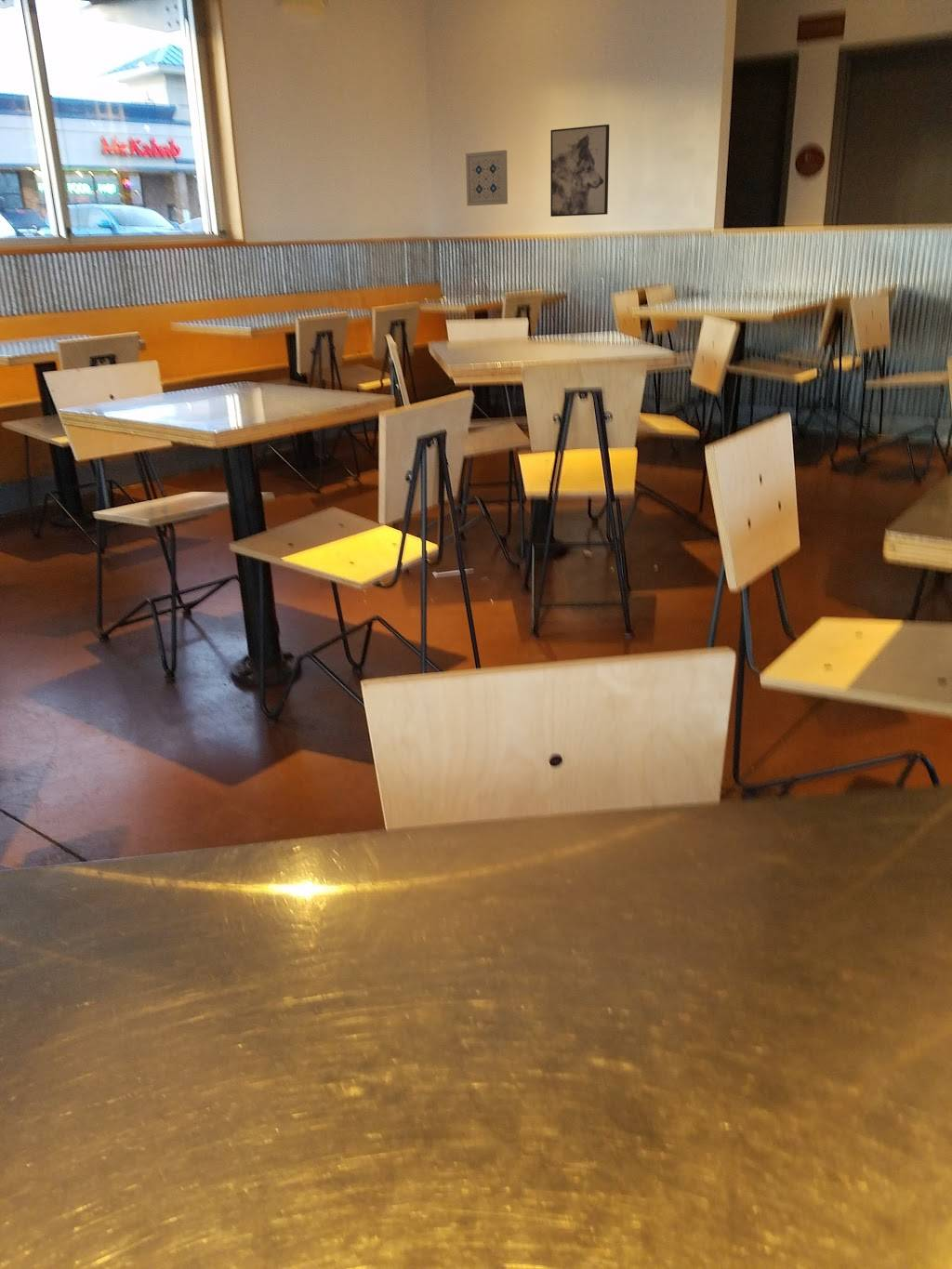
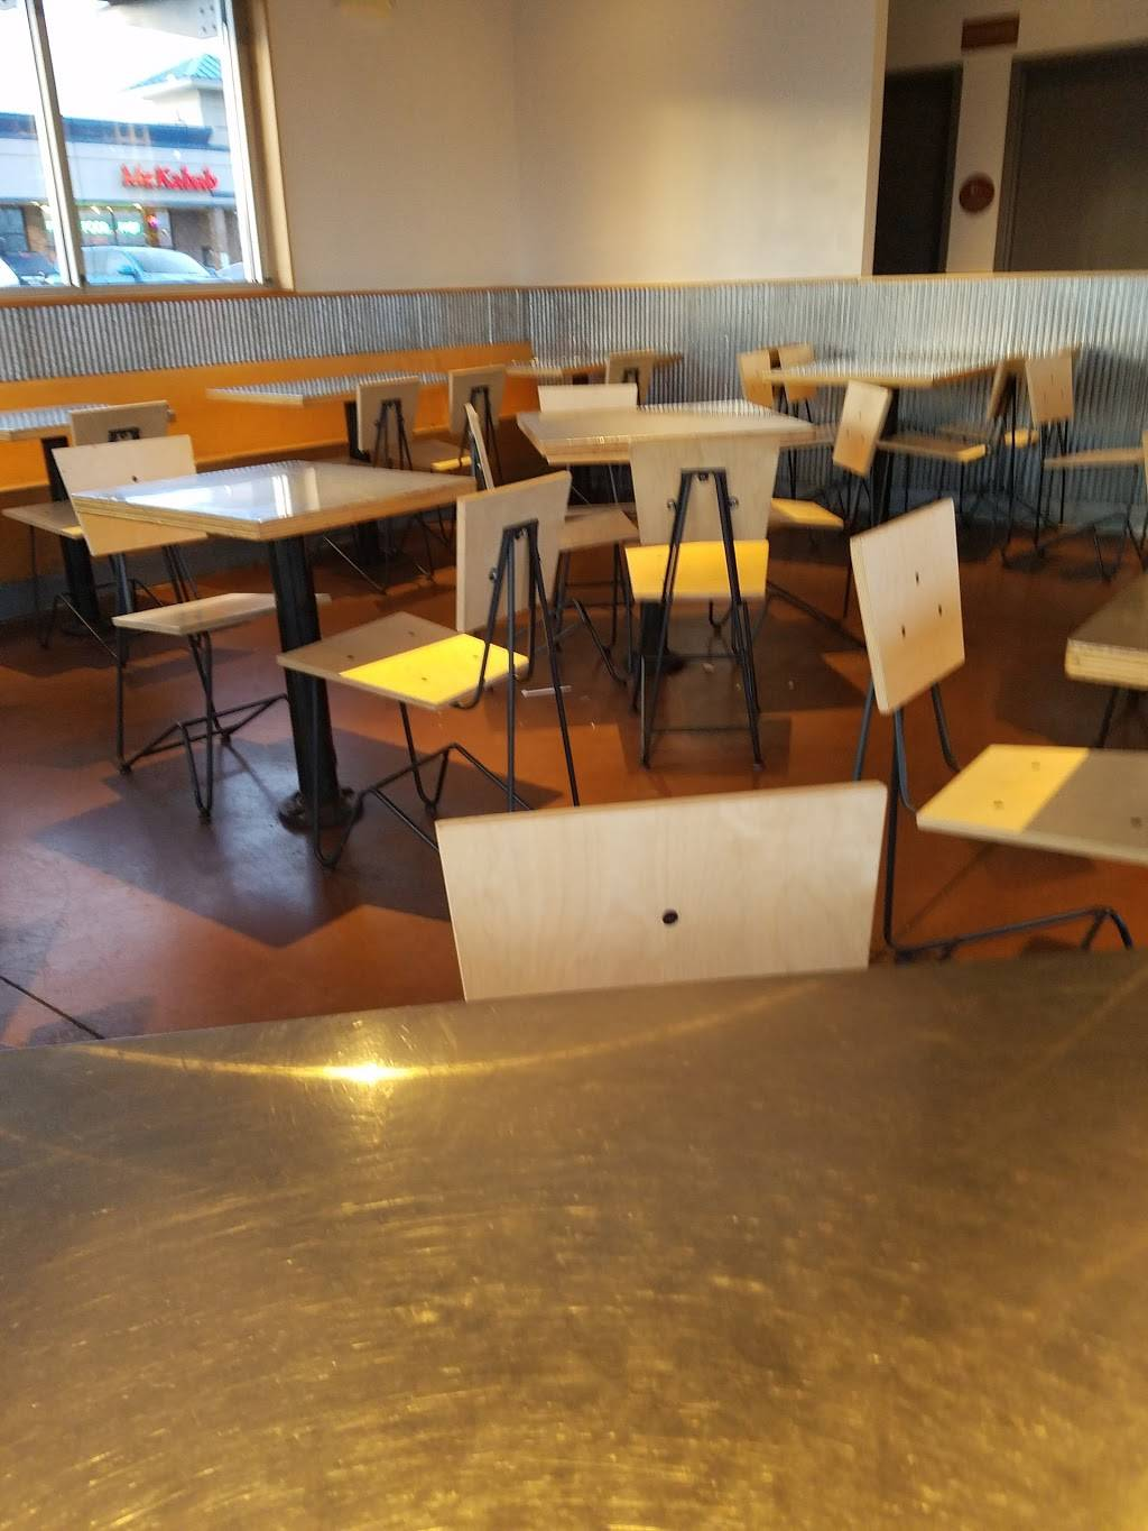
- wall art (486, 178)
- wall art (578, 172)
